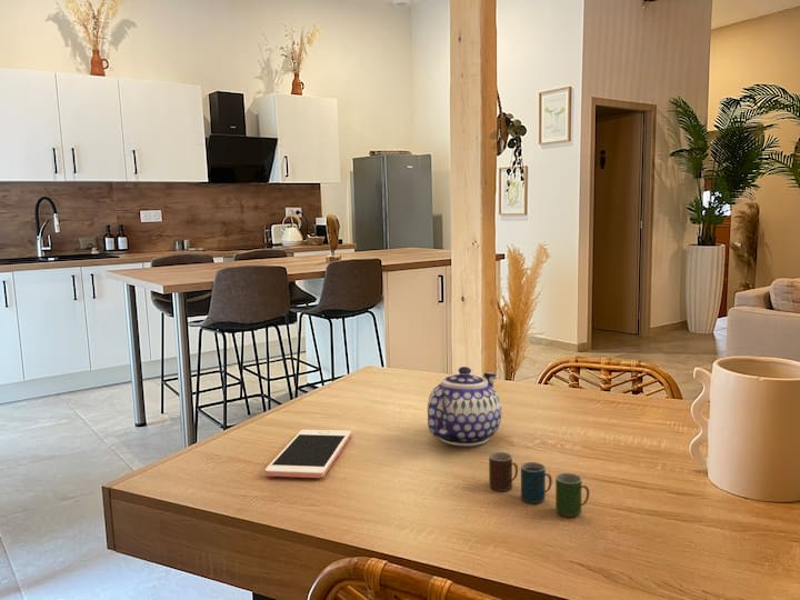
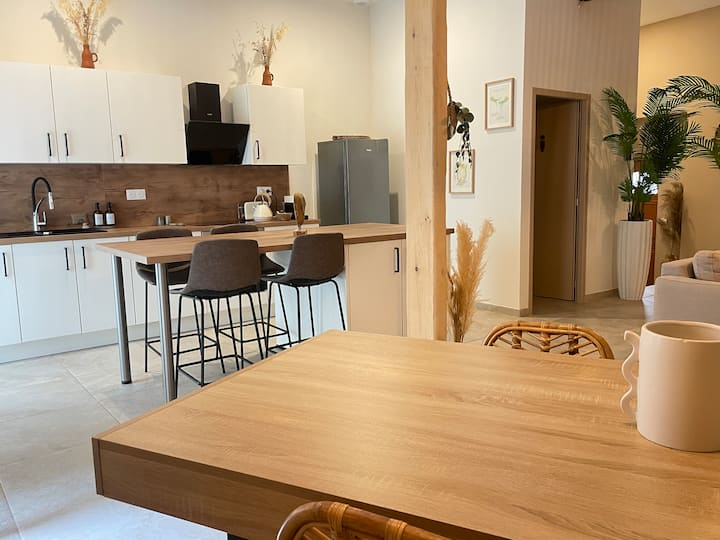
- cup (537, 472)
- cell phone (311, 451)
- teapot (463, 402)
